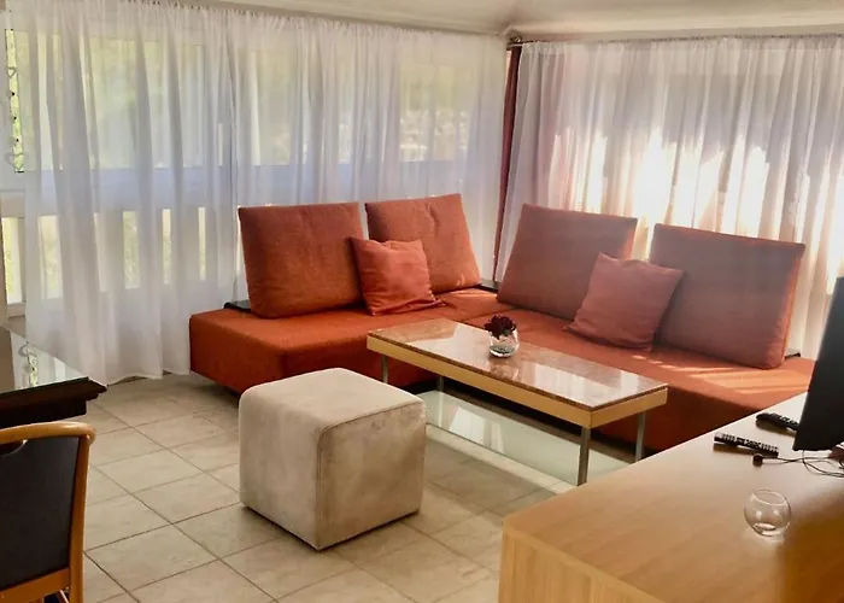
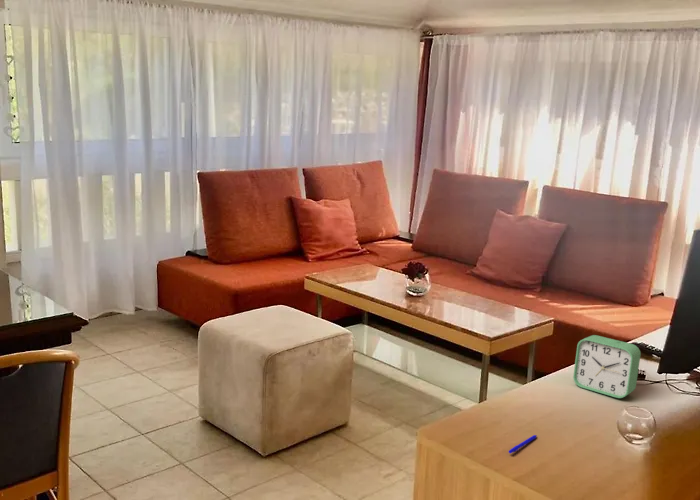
+ alarm clock (606, 365)
+ pen (523, 443)
